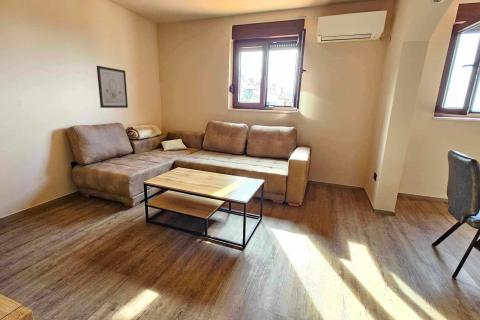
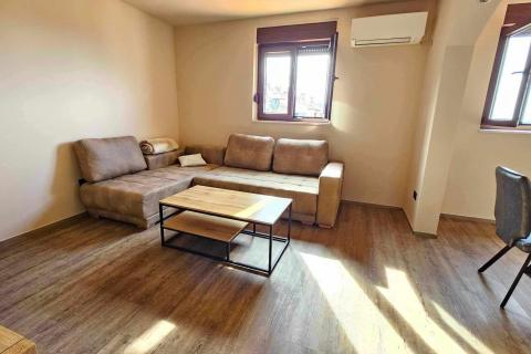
- wall art (113, 88)
